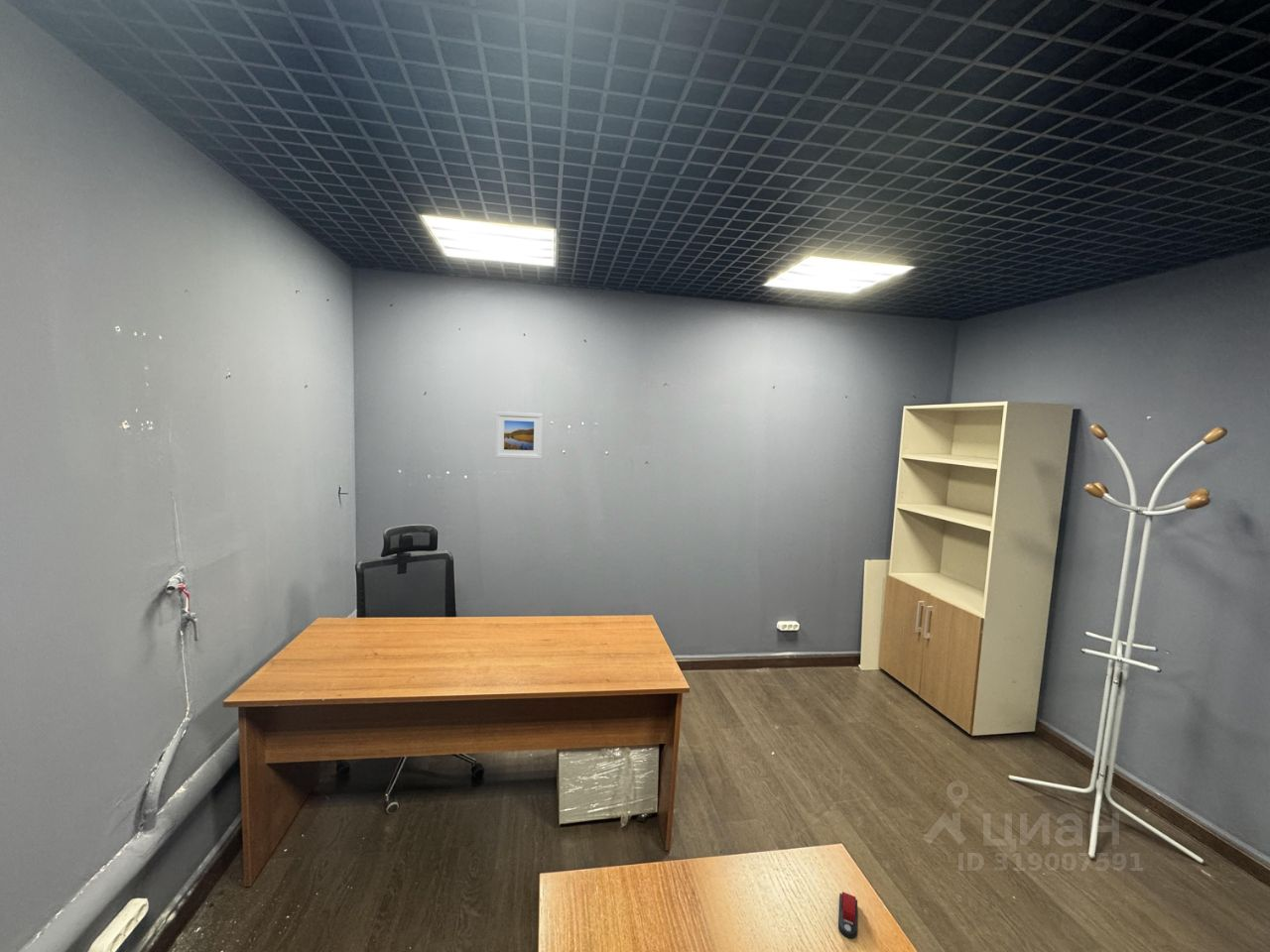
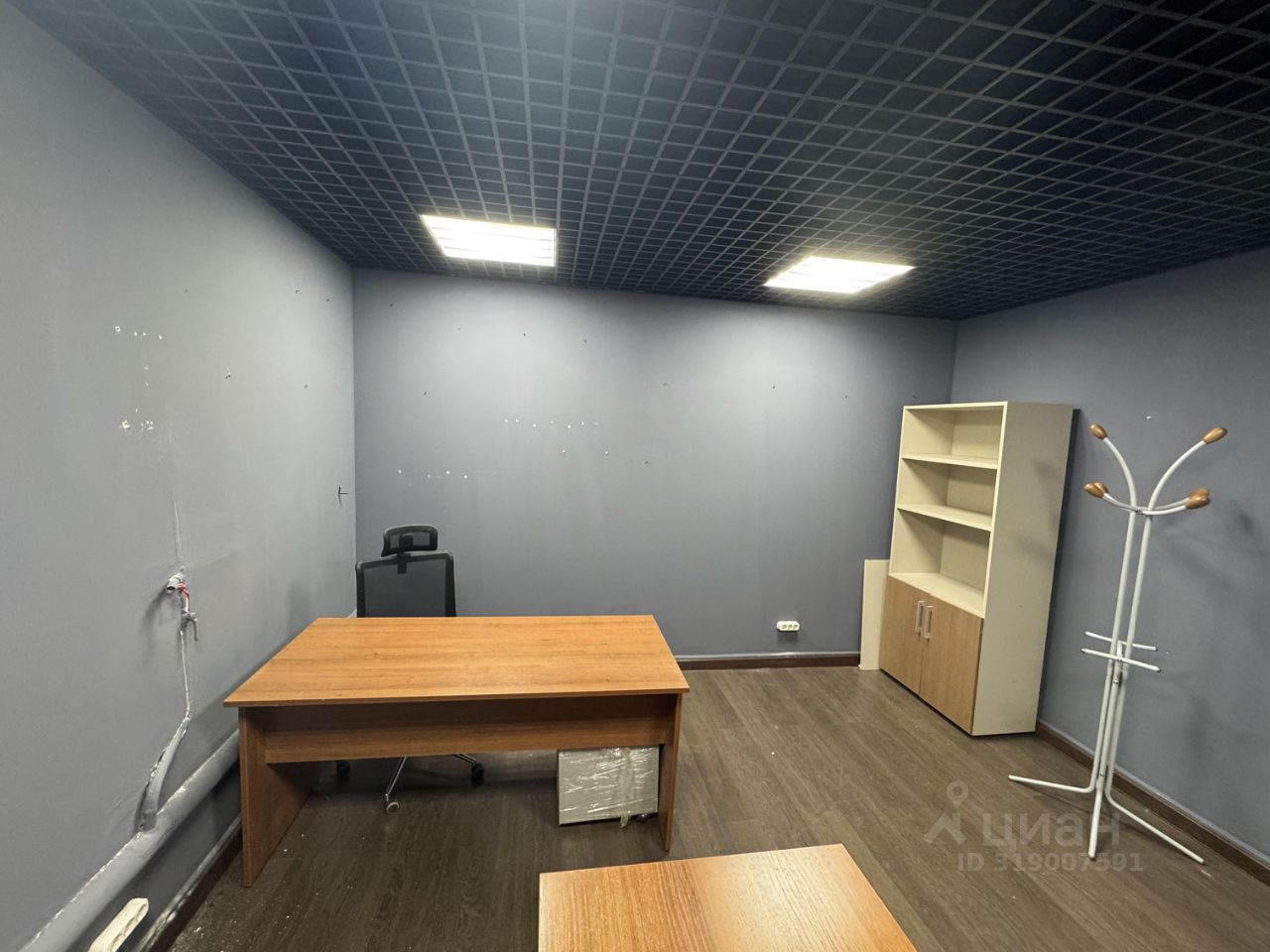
- stapler (848, 907)
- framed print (519, 435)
